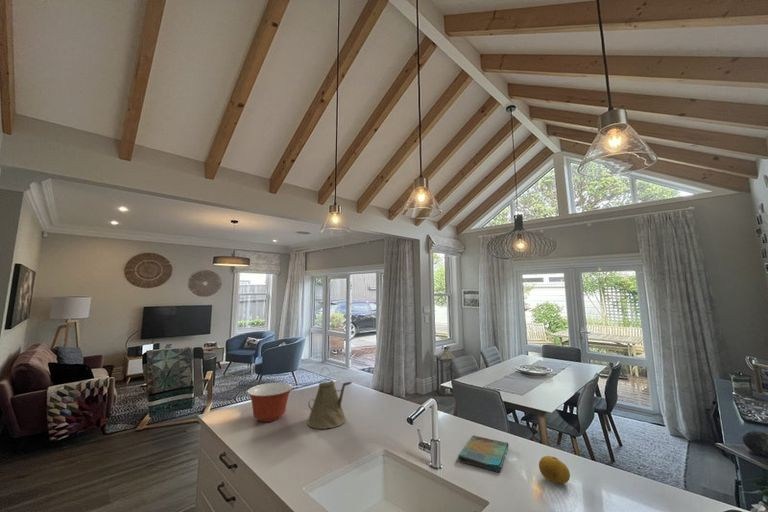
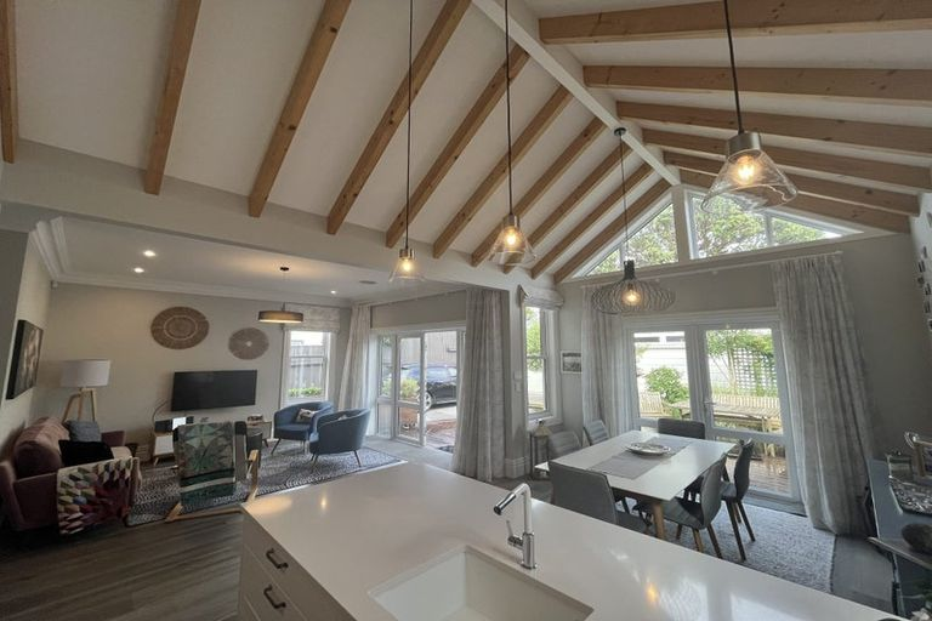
- mixing bowl (270, 402)
- fruit (553, 469)
- kettle (329, 394)
- dish towel (484, 450)
